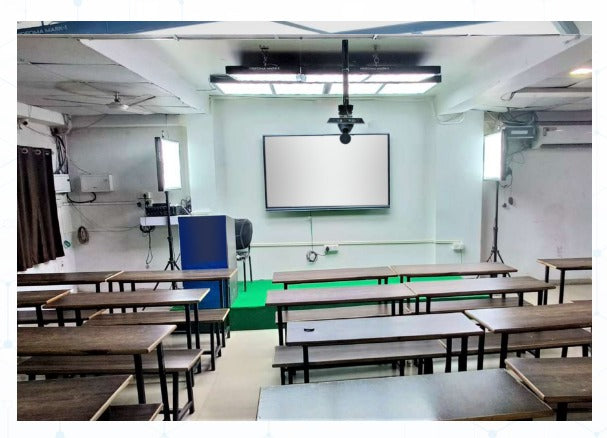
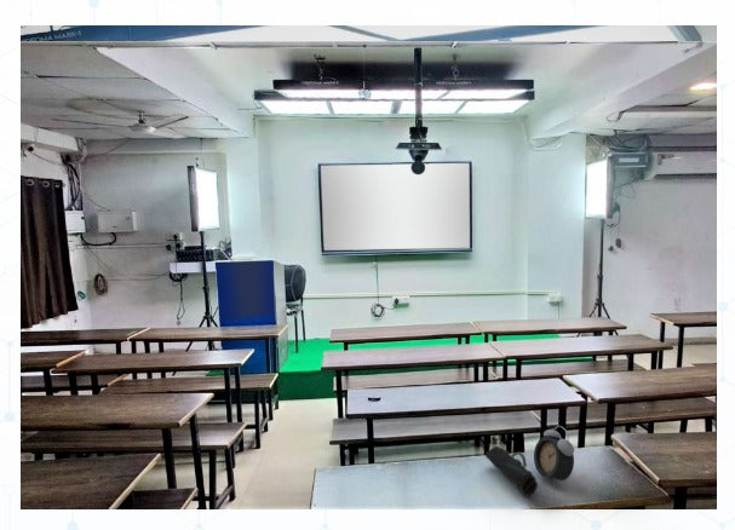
+ pencil case (510, 468)
+ alarm clock (552, 453)
